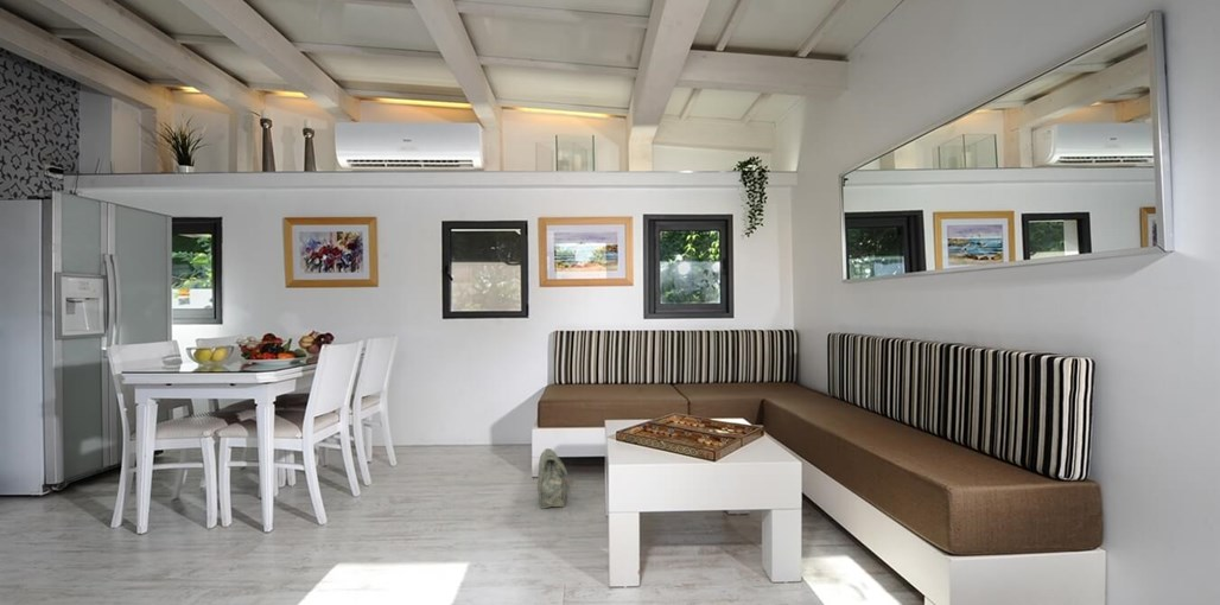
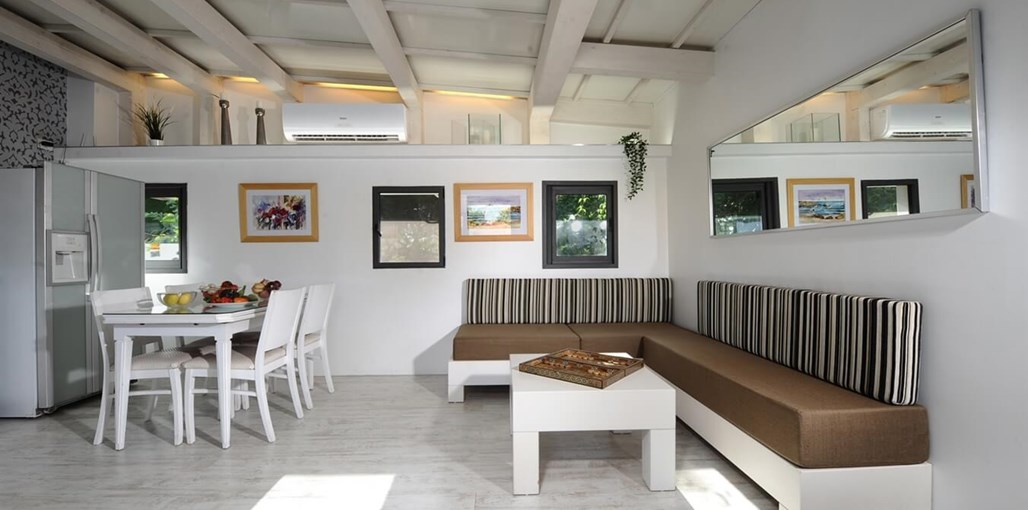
- bag (552, 476)
